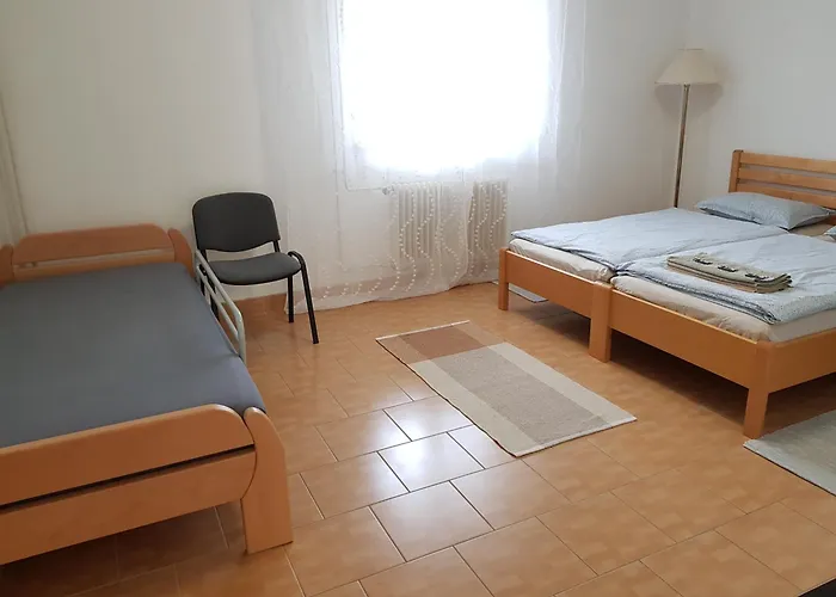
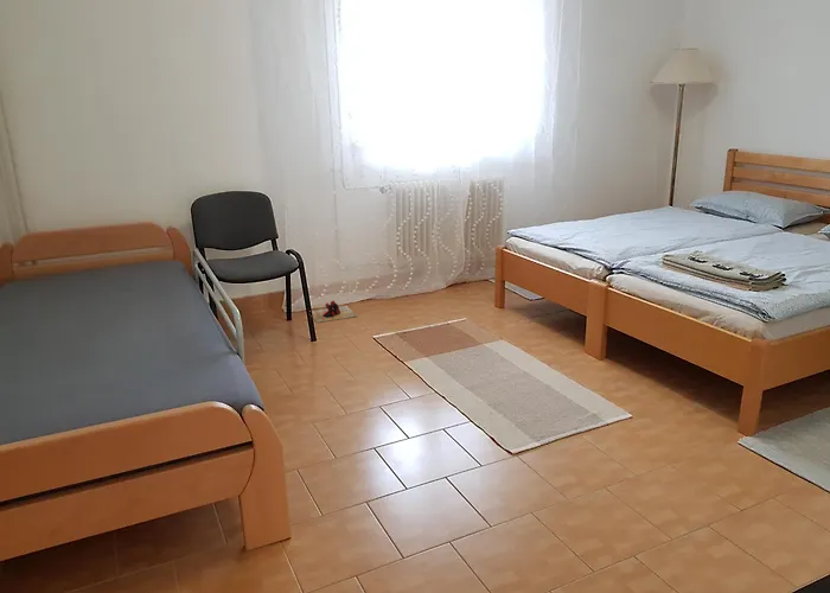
+ slippers (332, 307)
